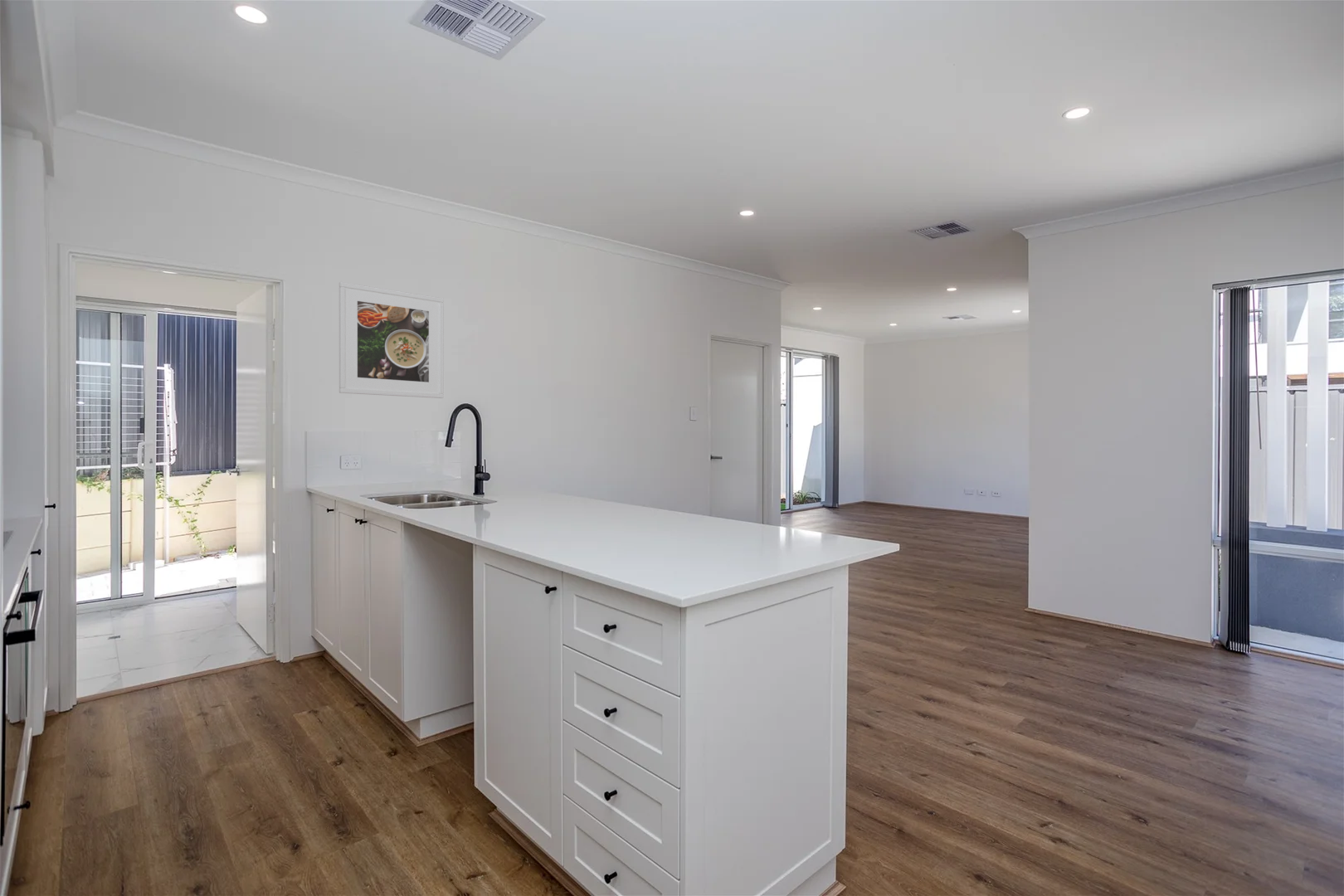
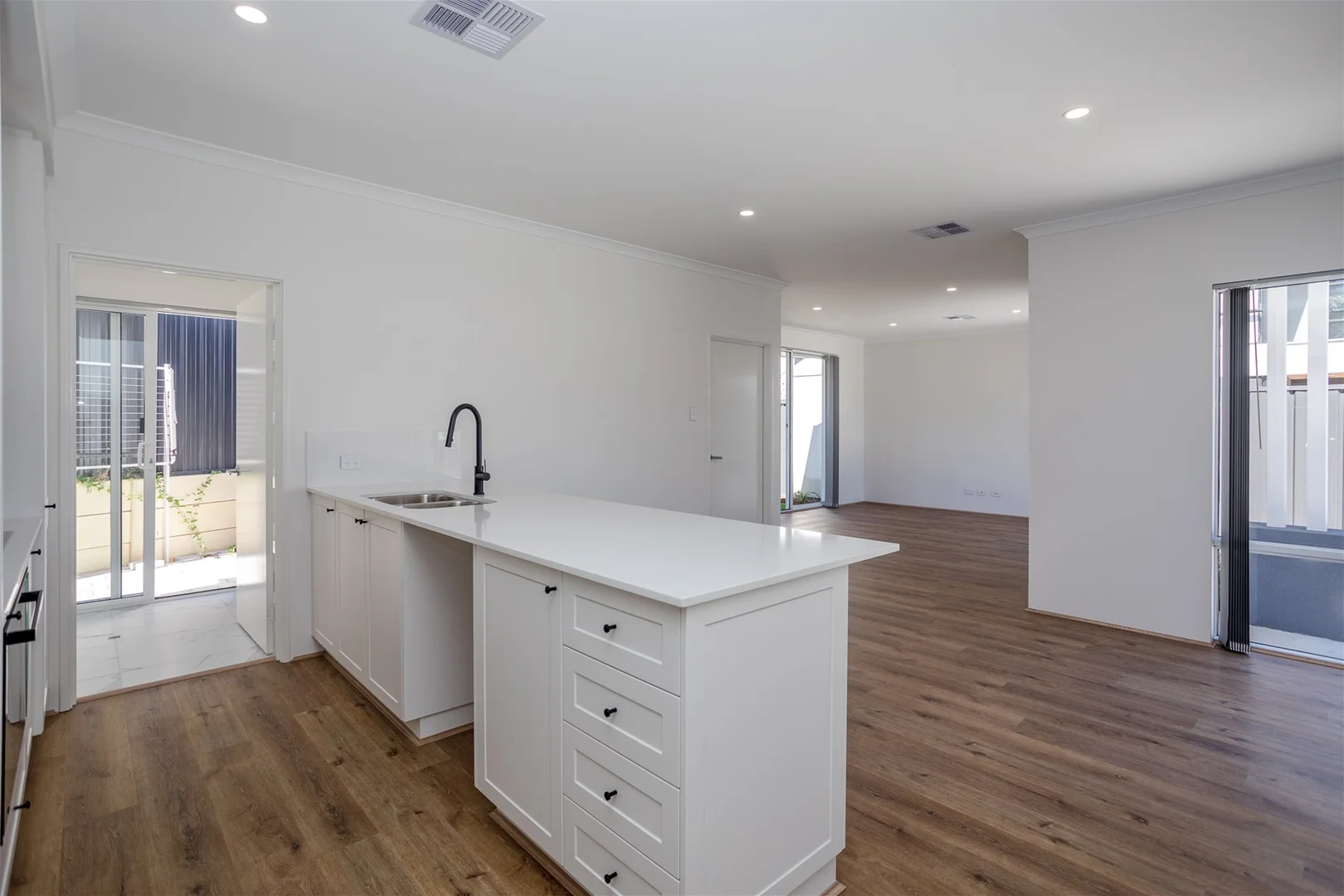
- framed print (393, 343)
